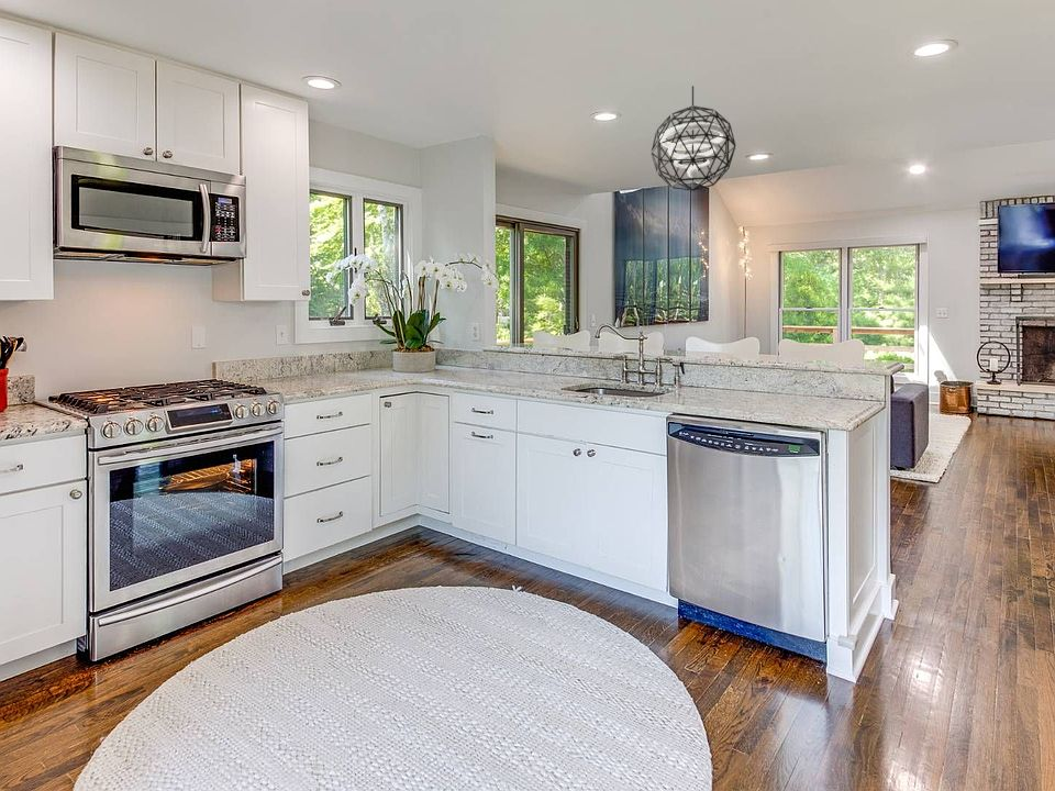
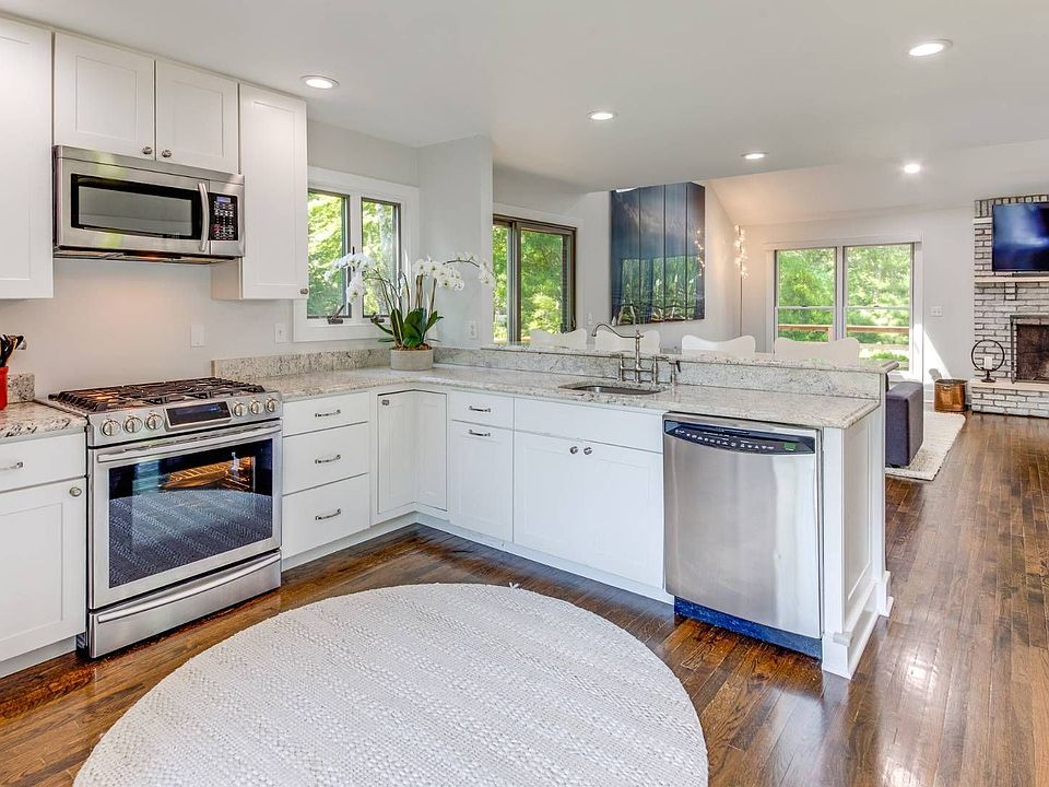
- pendant light (692, 138)
